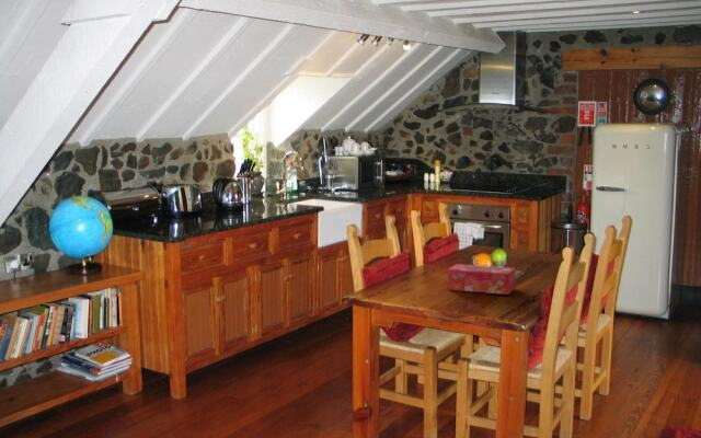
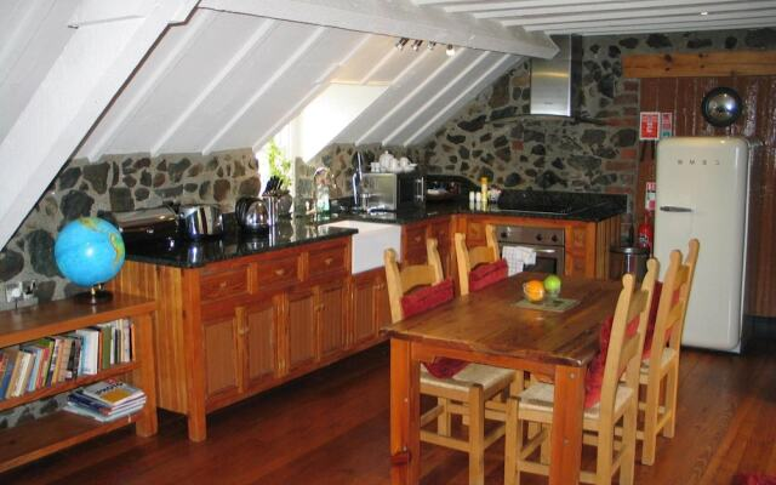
- tissue box (481, 278)
